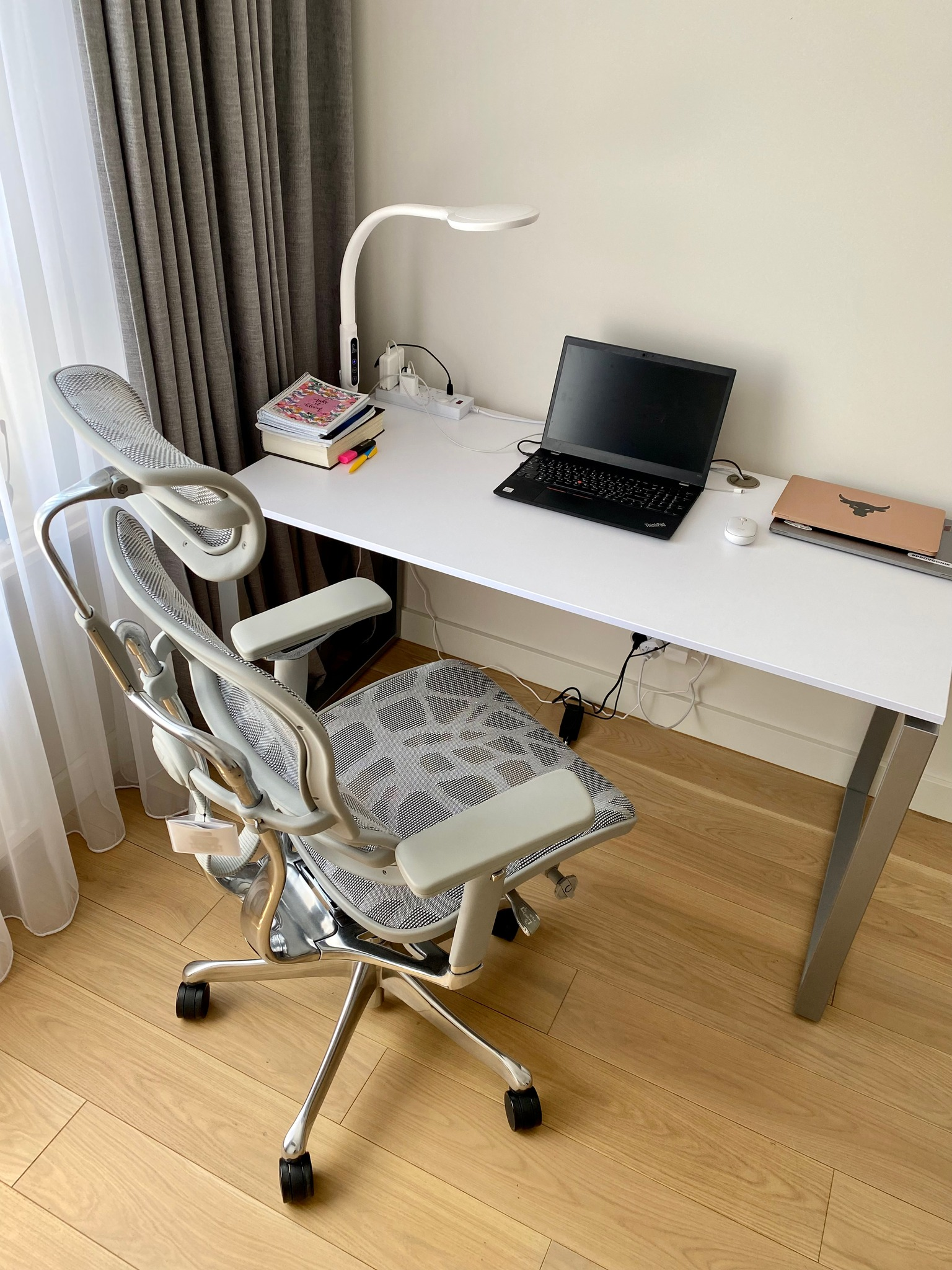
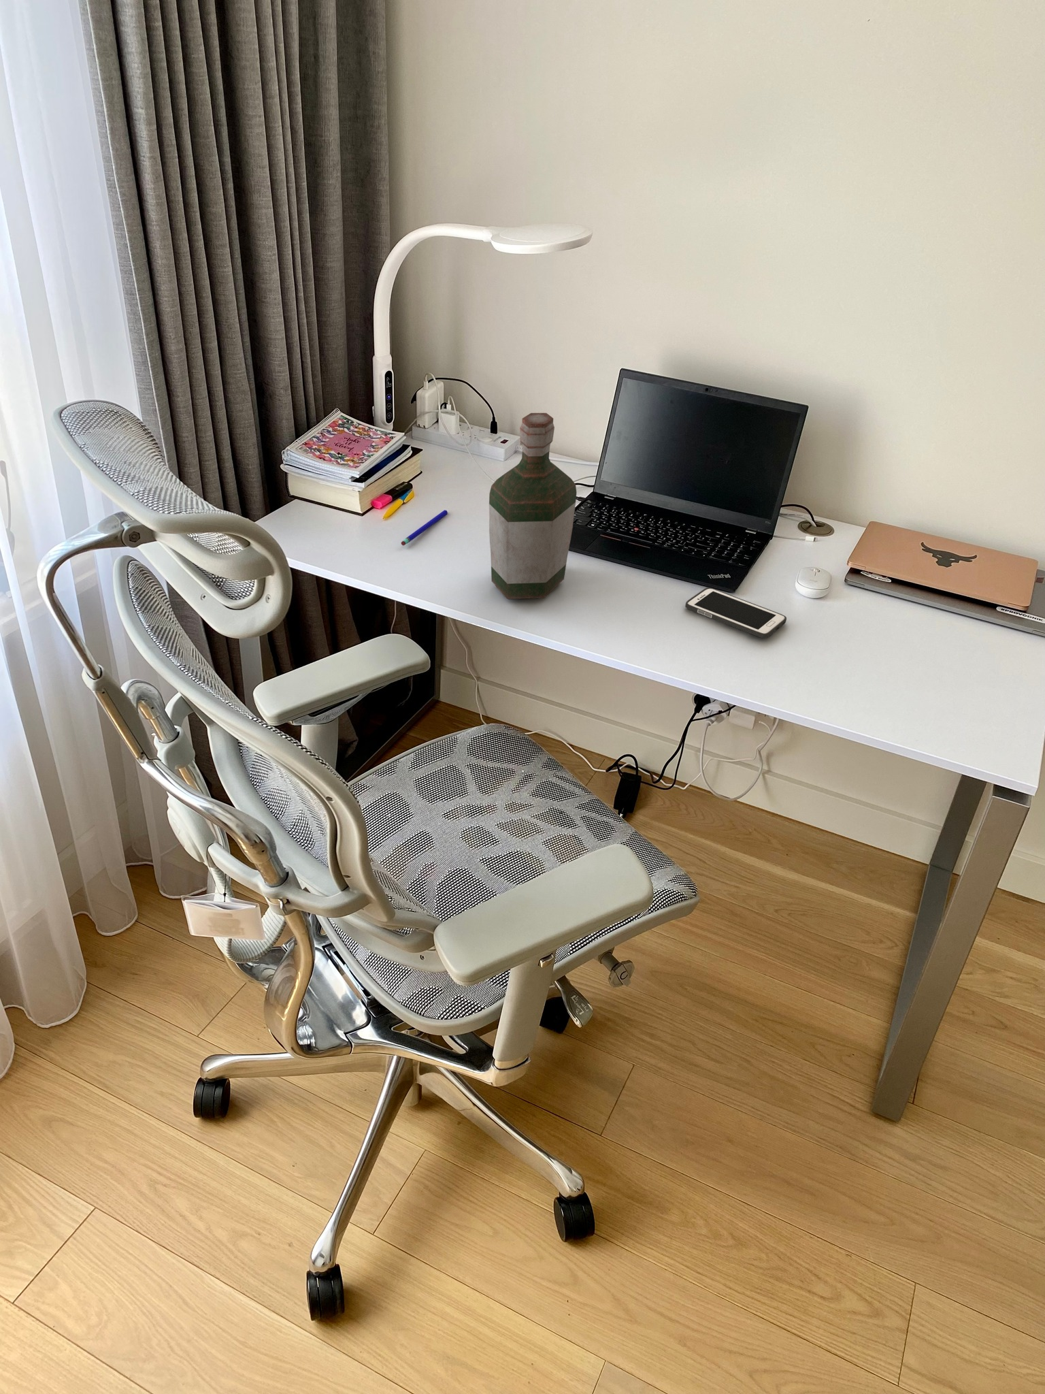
+ bottle (532, 505)
+ cell phone (734, 611)
+ pen (425, 527)
